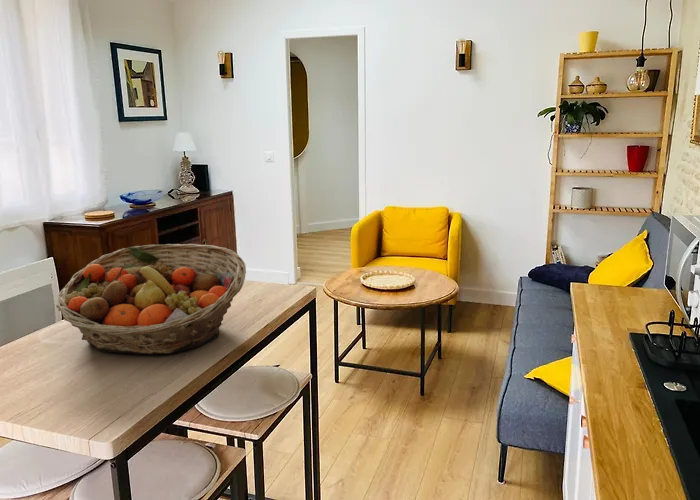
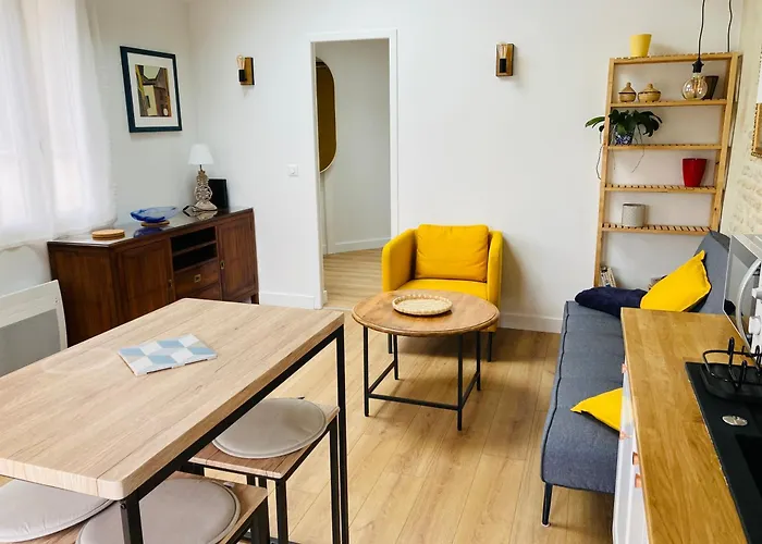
- fruit basket (155, 295)
